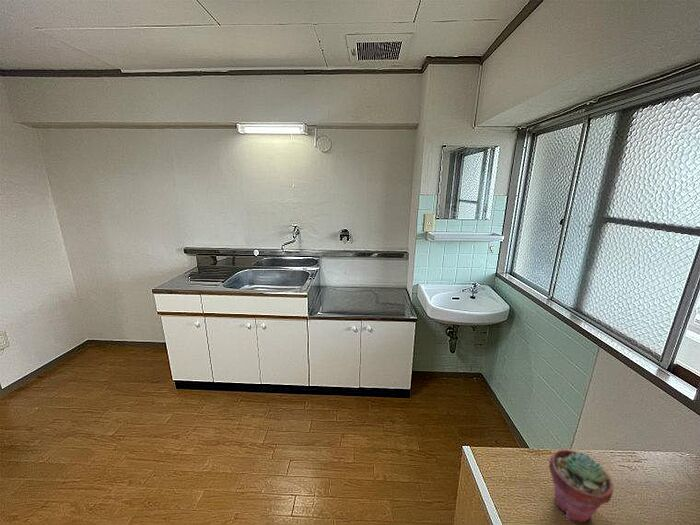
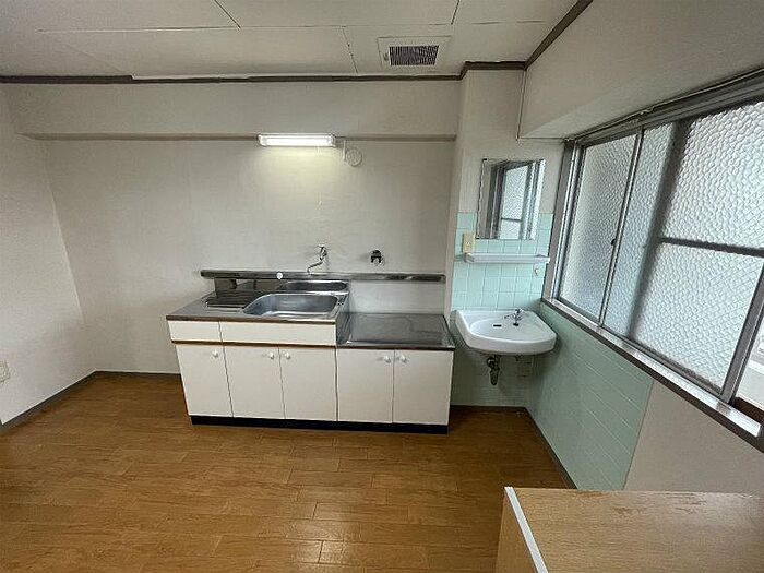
- potted succulent (578, 481)
